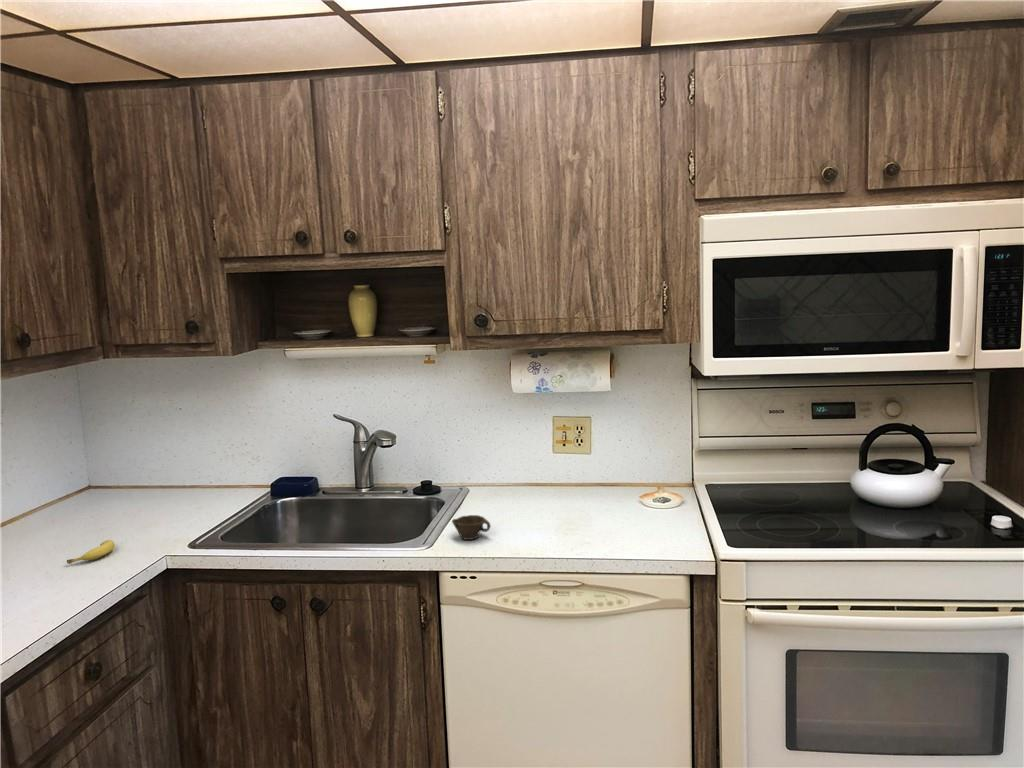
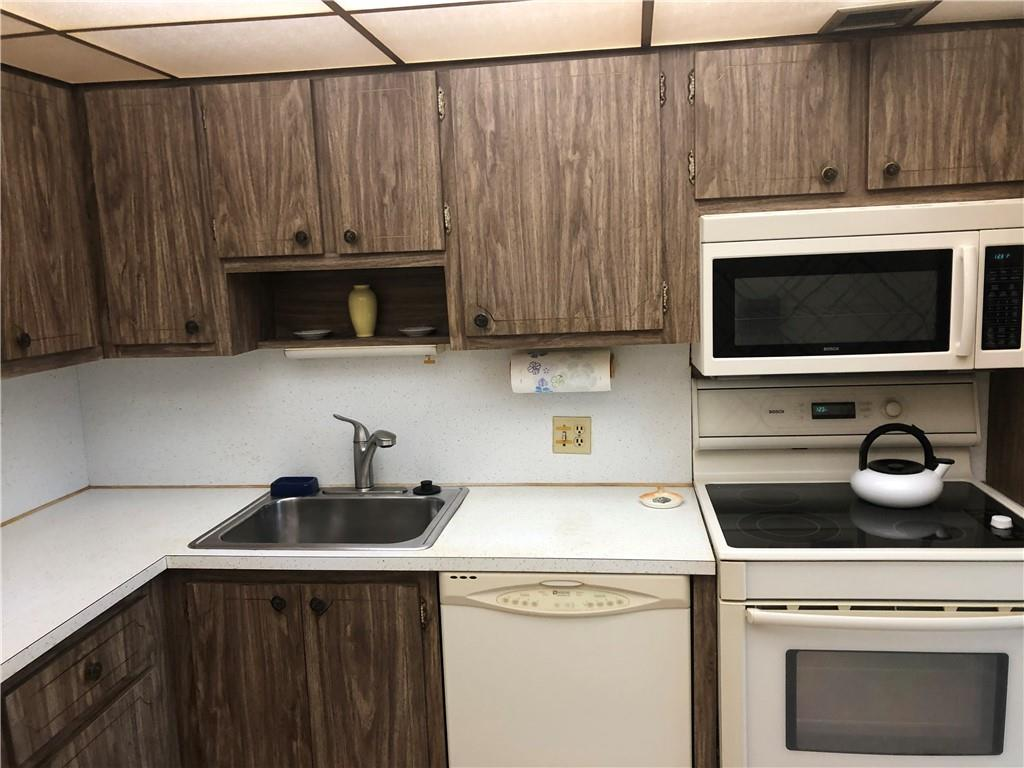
- cup (471, 528)
- fruit (95, 550)
